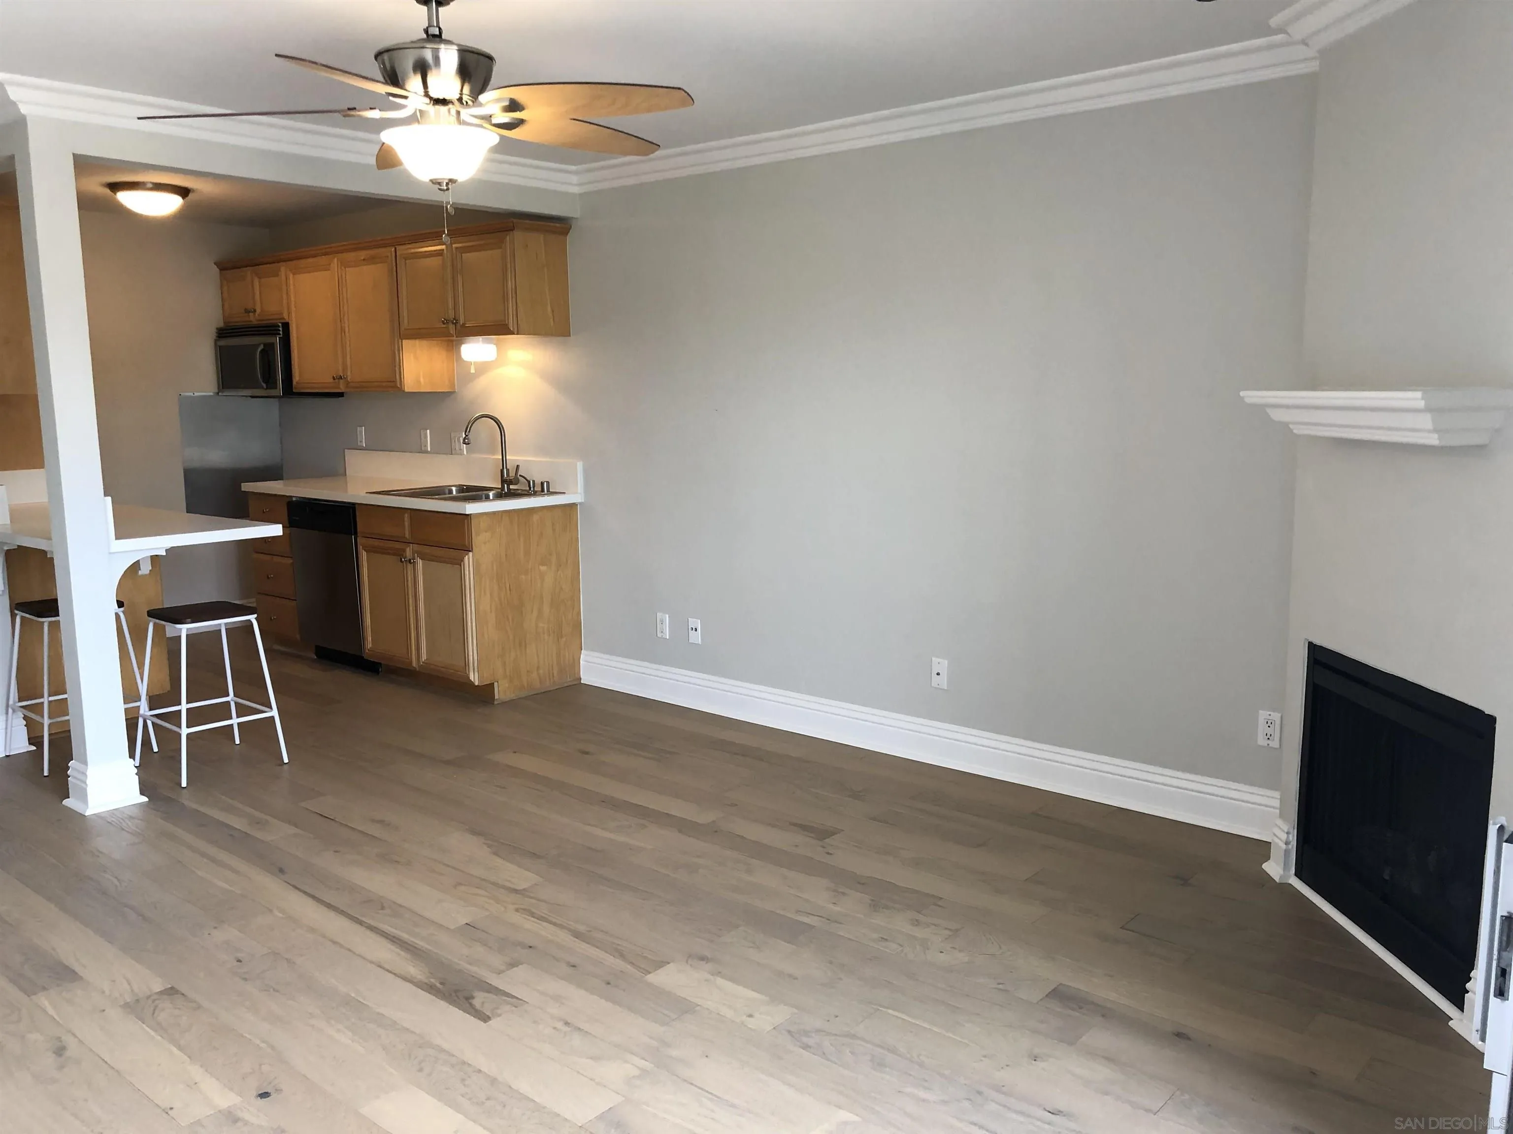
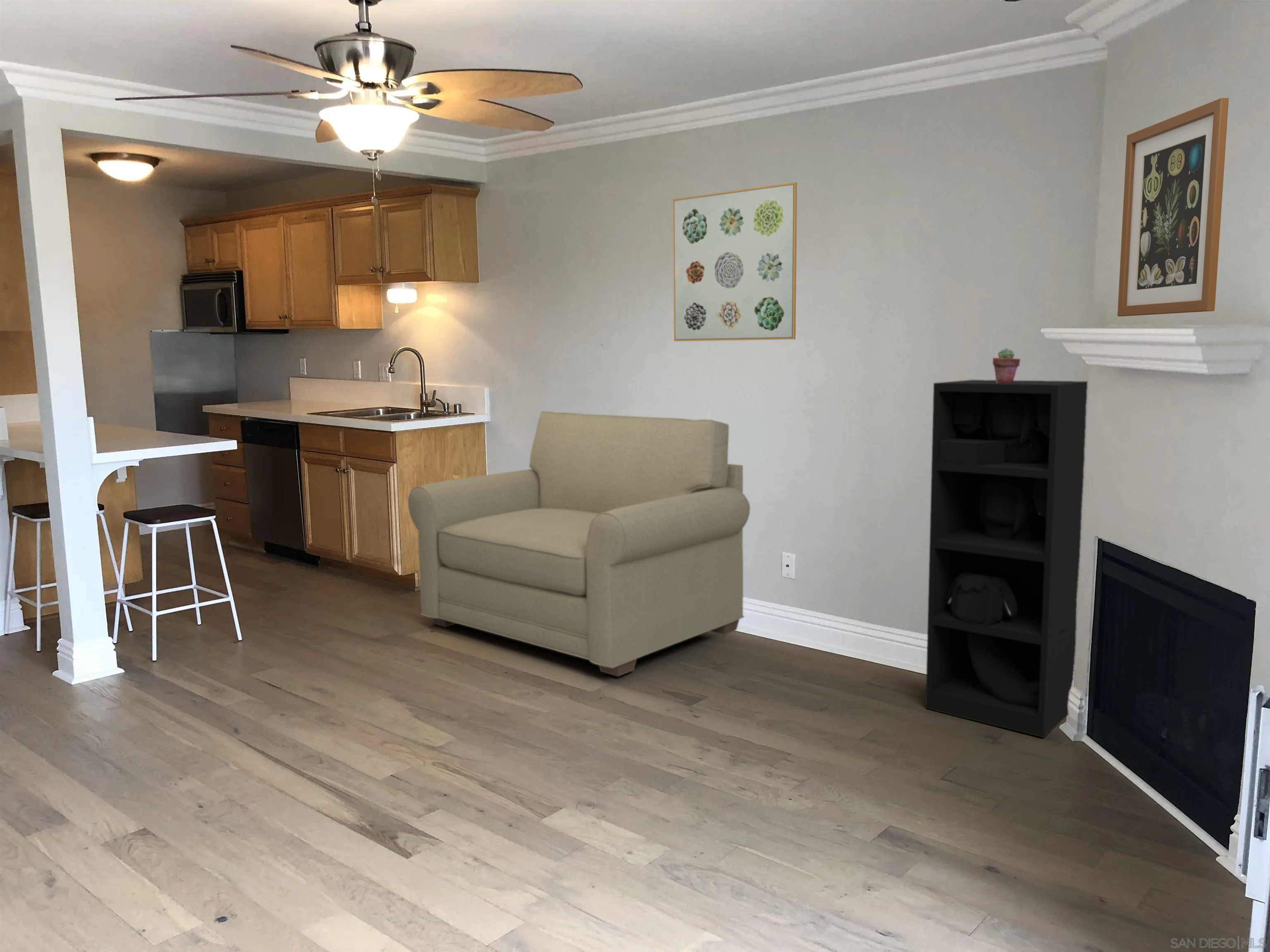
+ shelving unit (1005, 549)
+ wall art (732, 267)
+ potted succulent (1006, 364)
+ wall art (1167, 217)
+ sofa (578, 525)
